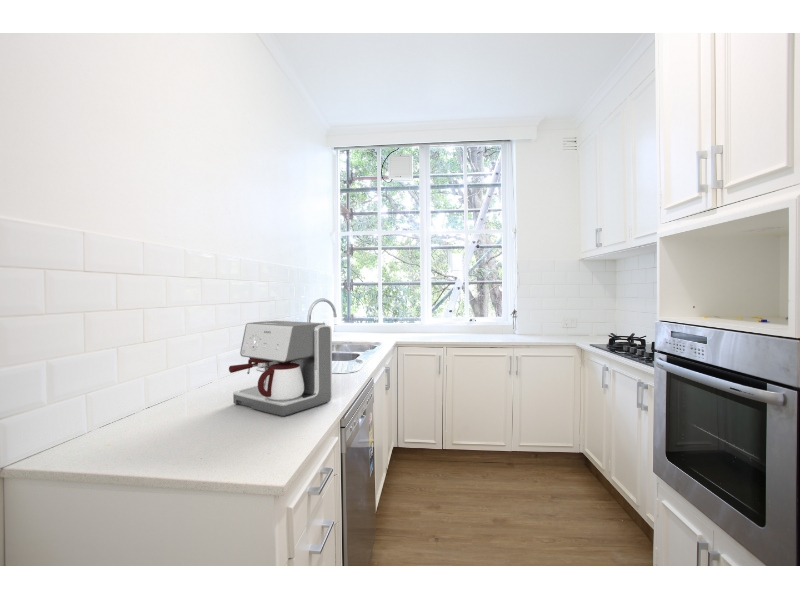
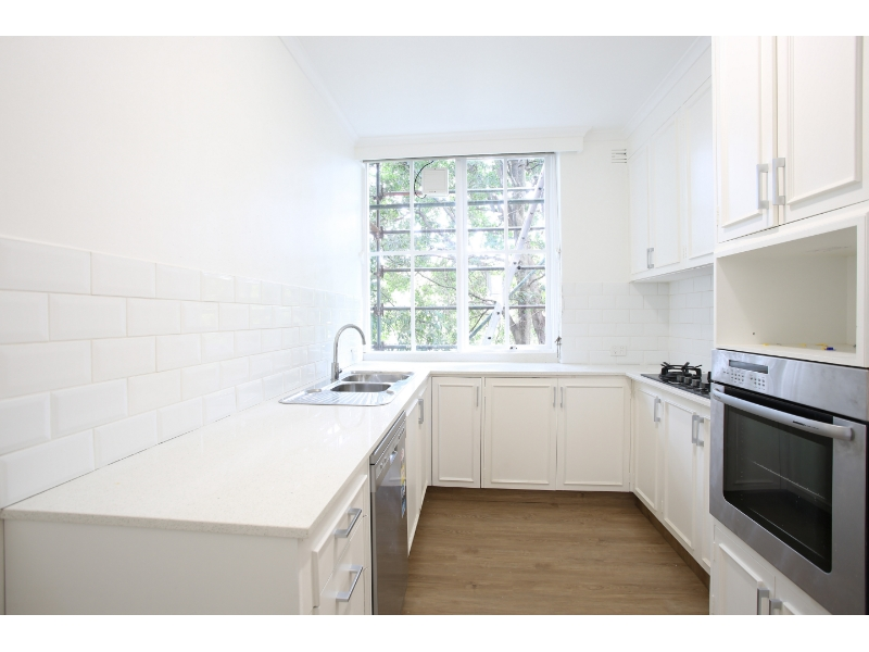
- coffee maker (283, 362)
